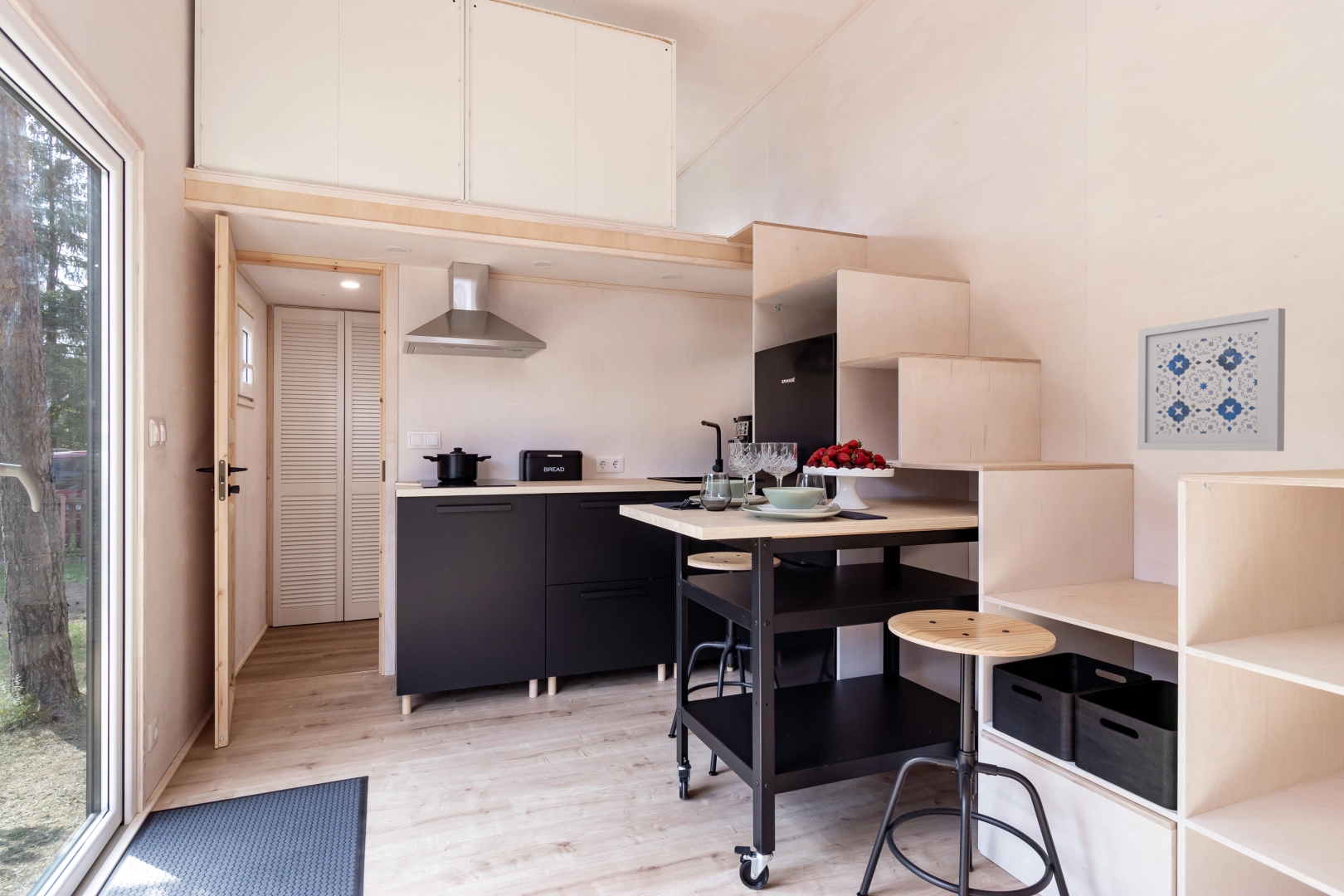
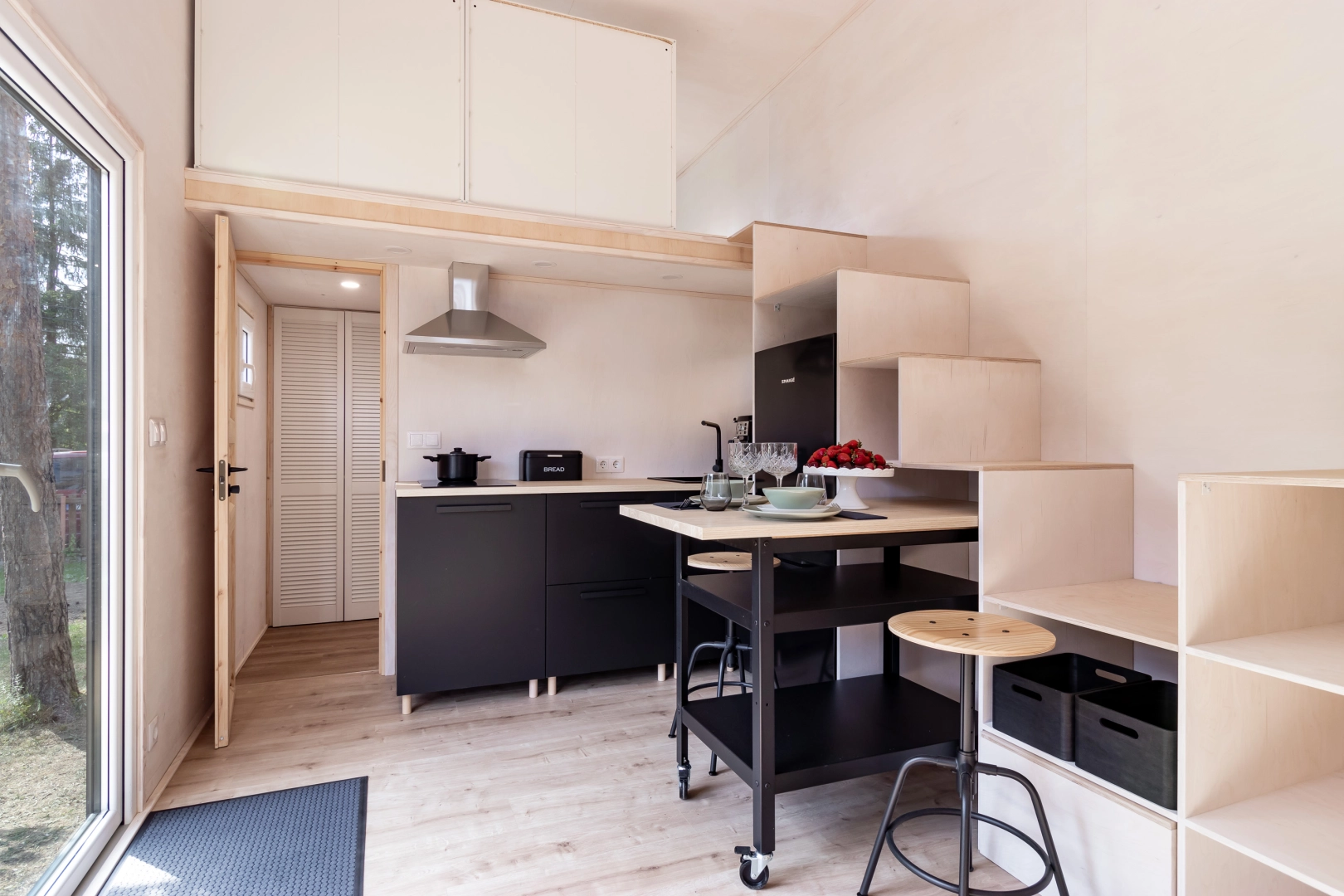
- wall art (1205, 385)
